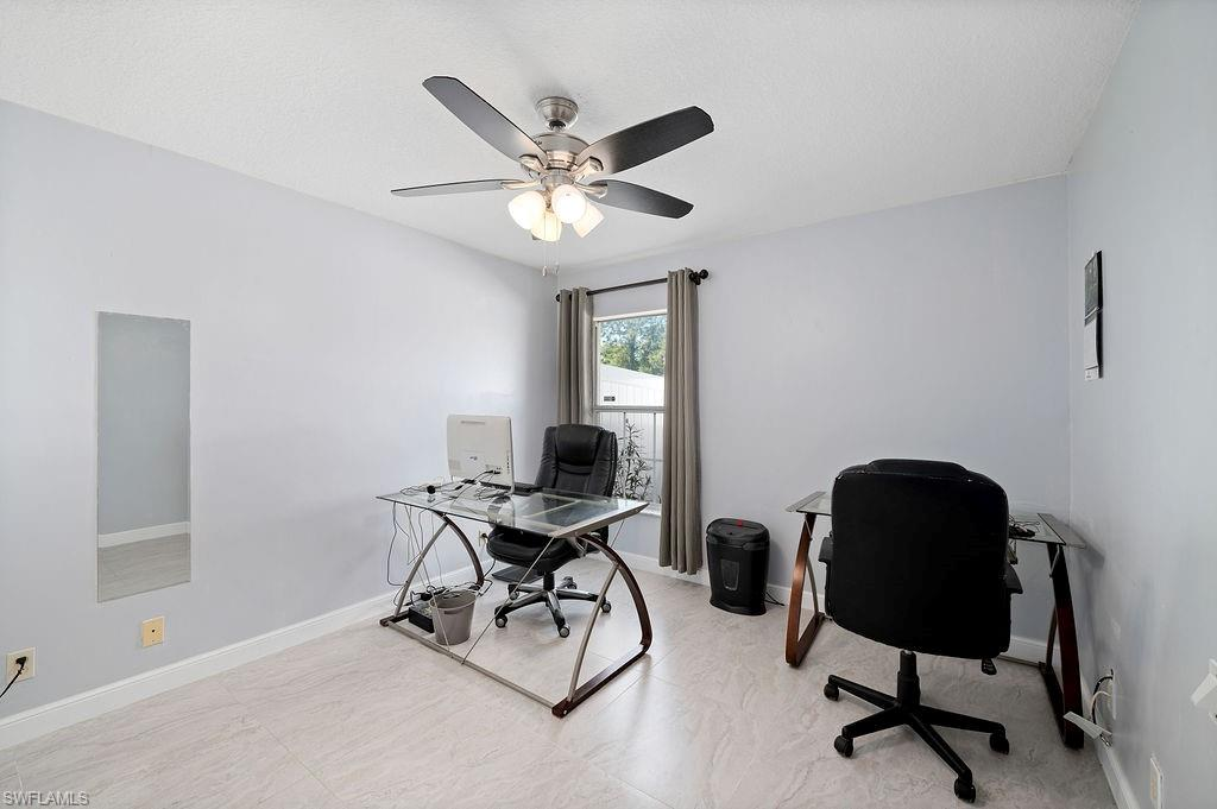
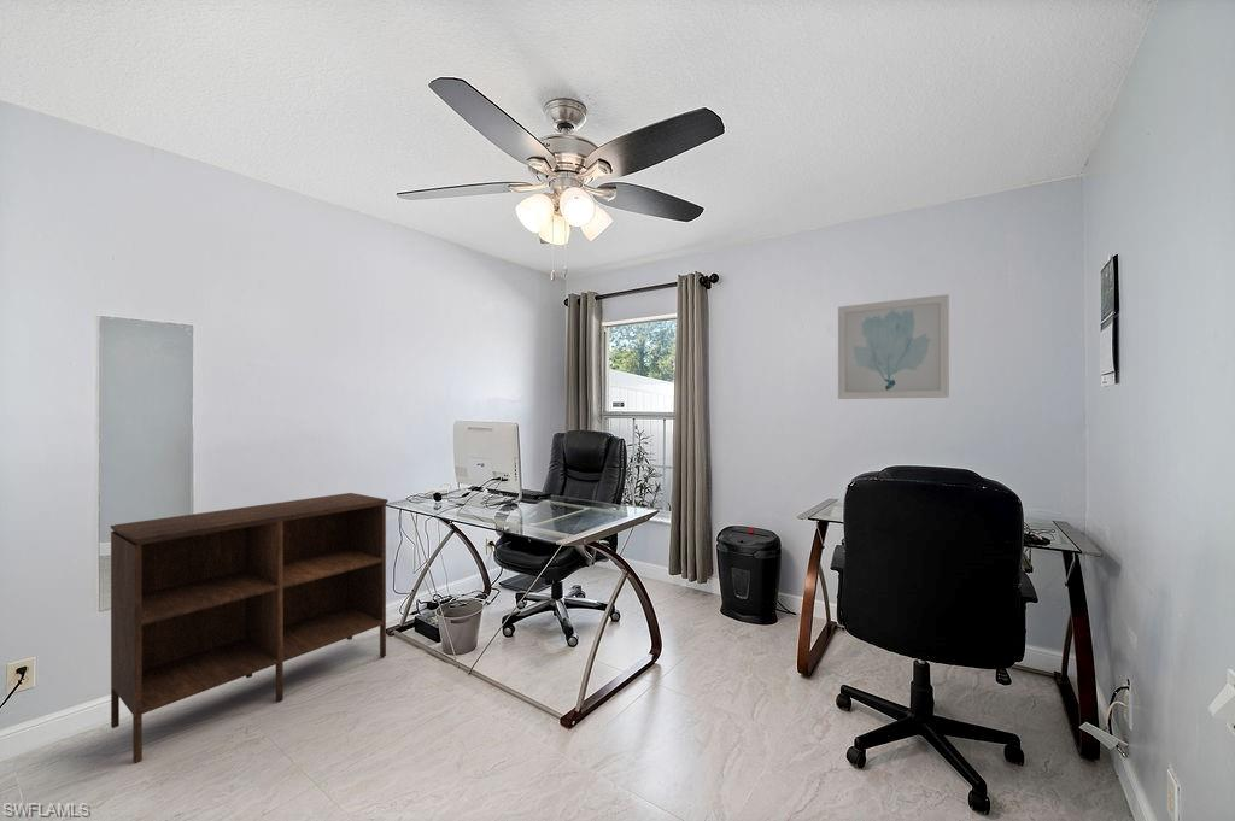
+ wall art (890, 350)
+ shelving unit (267, 598)
